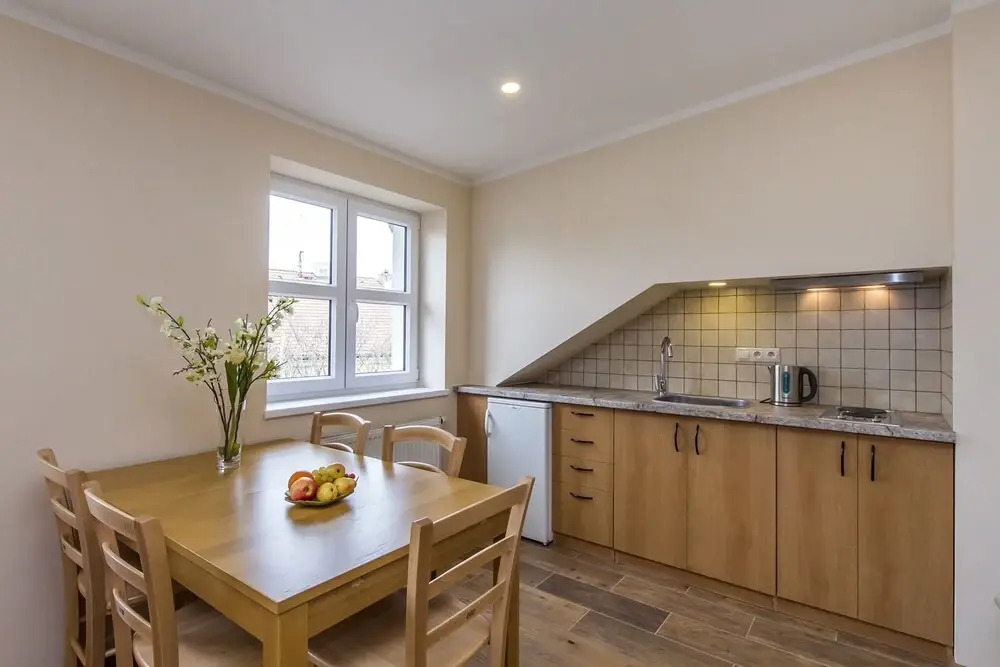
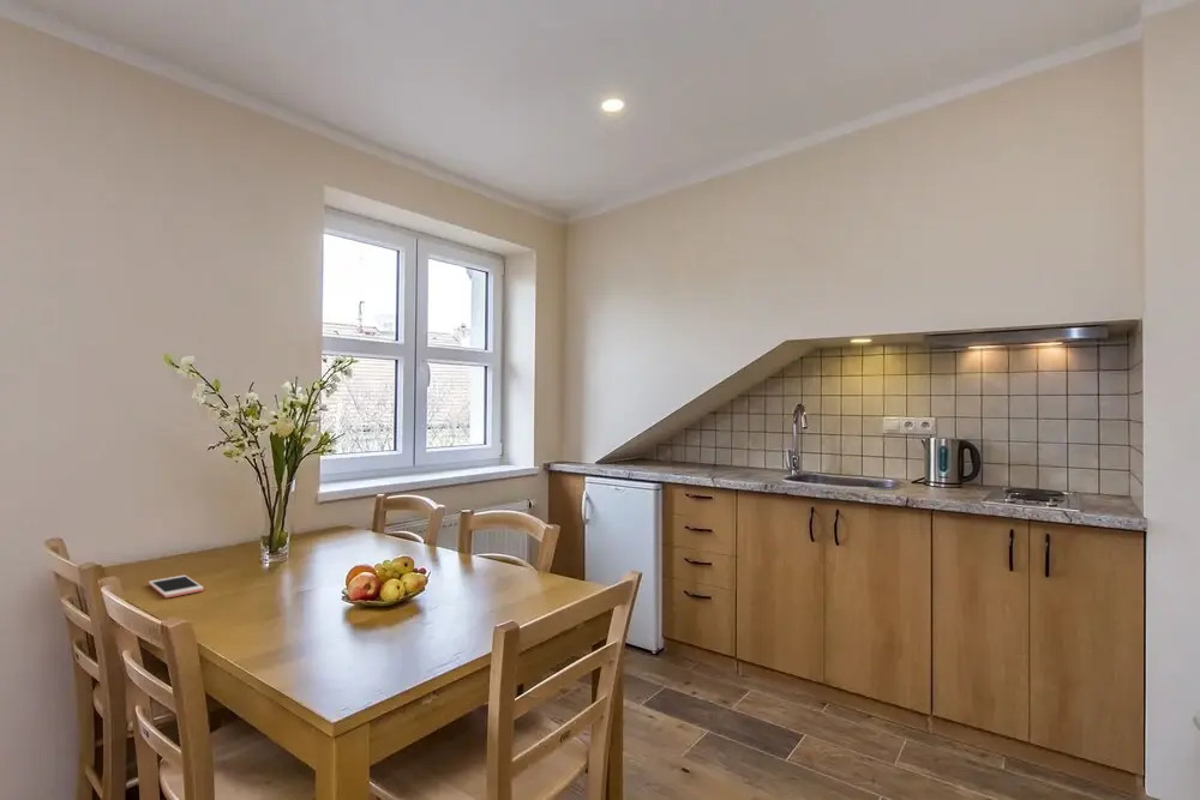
+ cell phone (175, 585)
